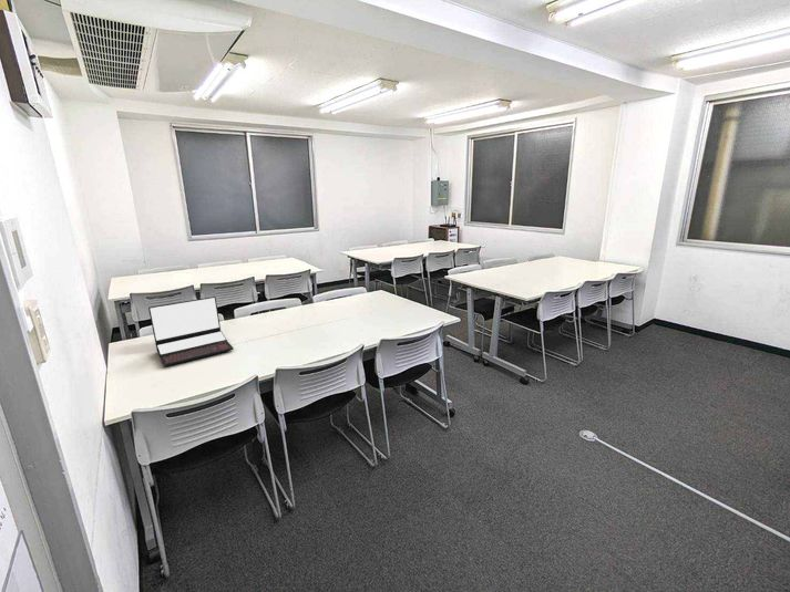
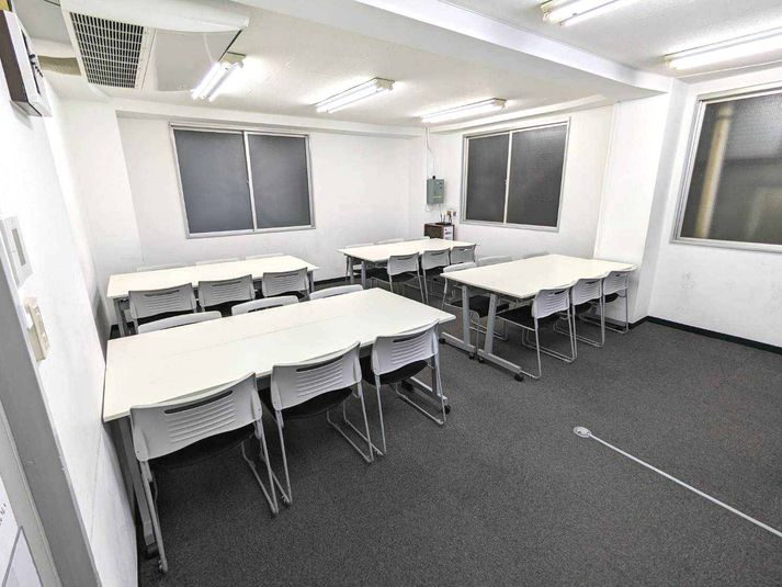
- laptop (192, 329)
